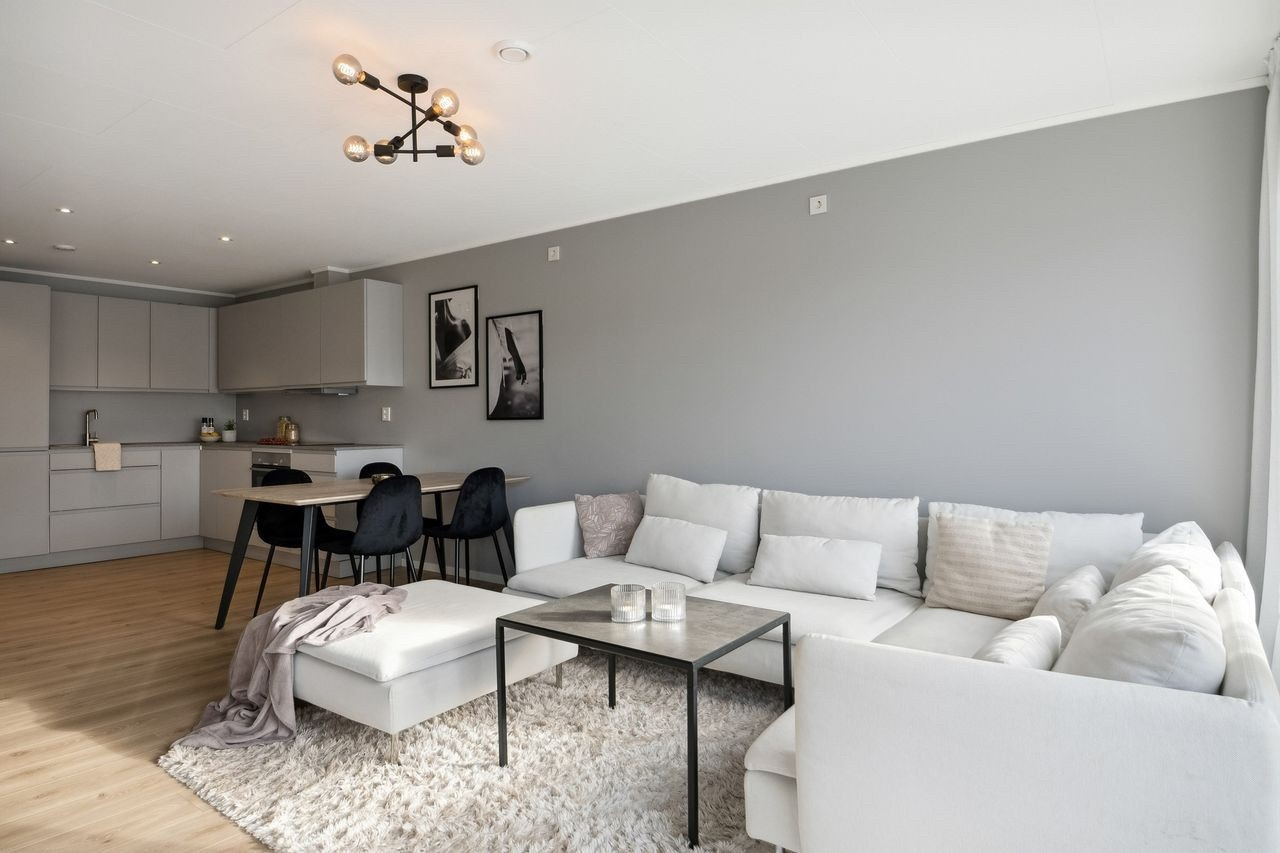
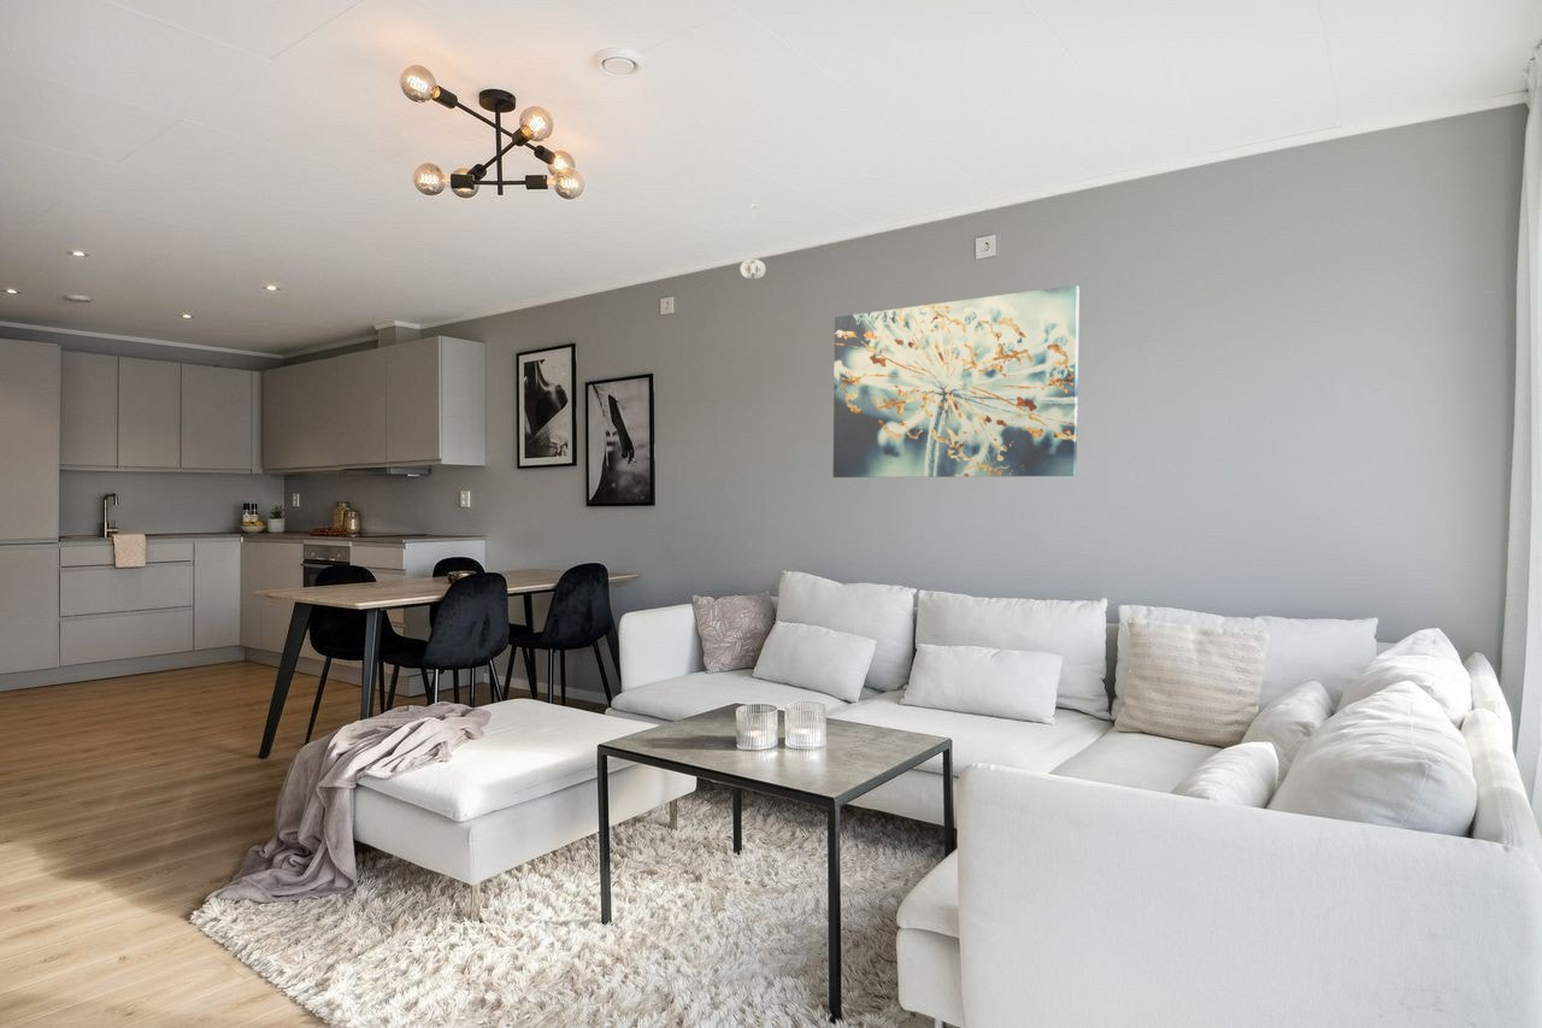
+ pendant light (754, 259)
+ wall art (946, 389)
